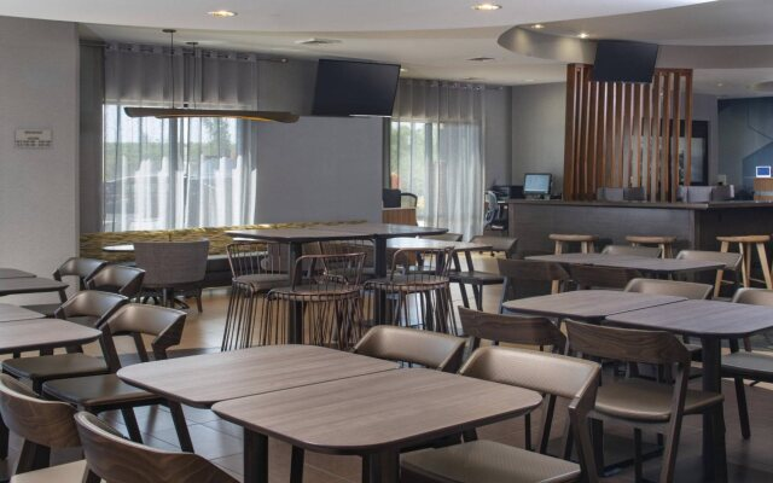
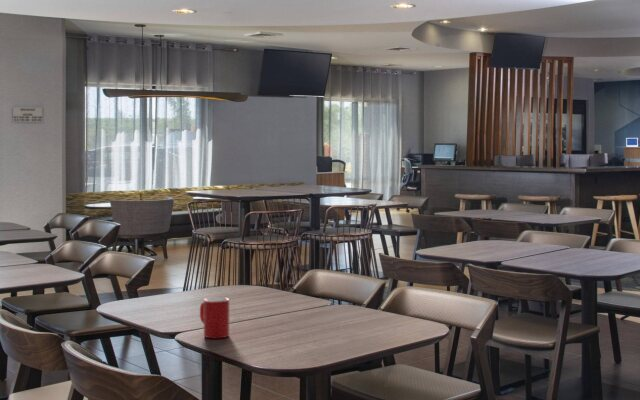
+ cup (214, 316)
